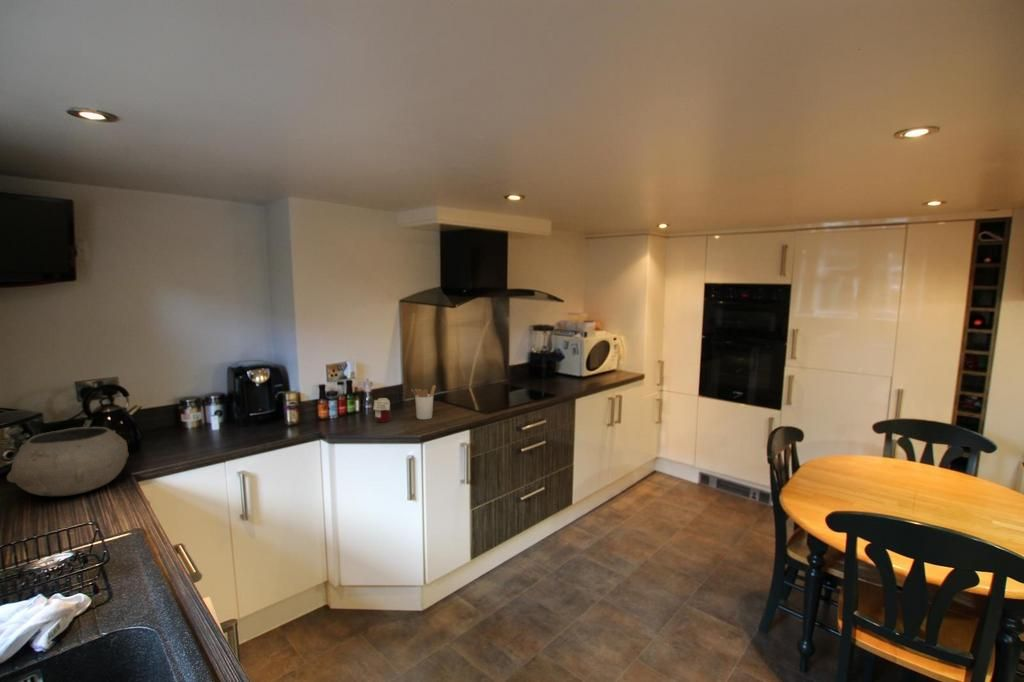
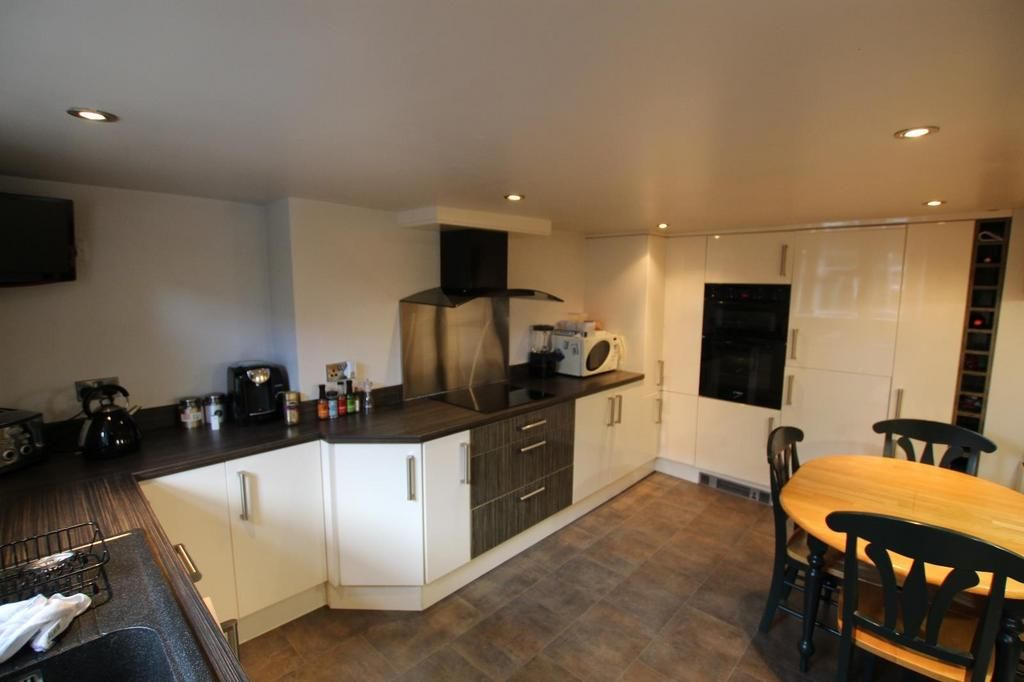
- bowl (73, 461)
- jar (382, 410)
- utensil holder (423, 402)
